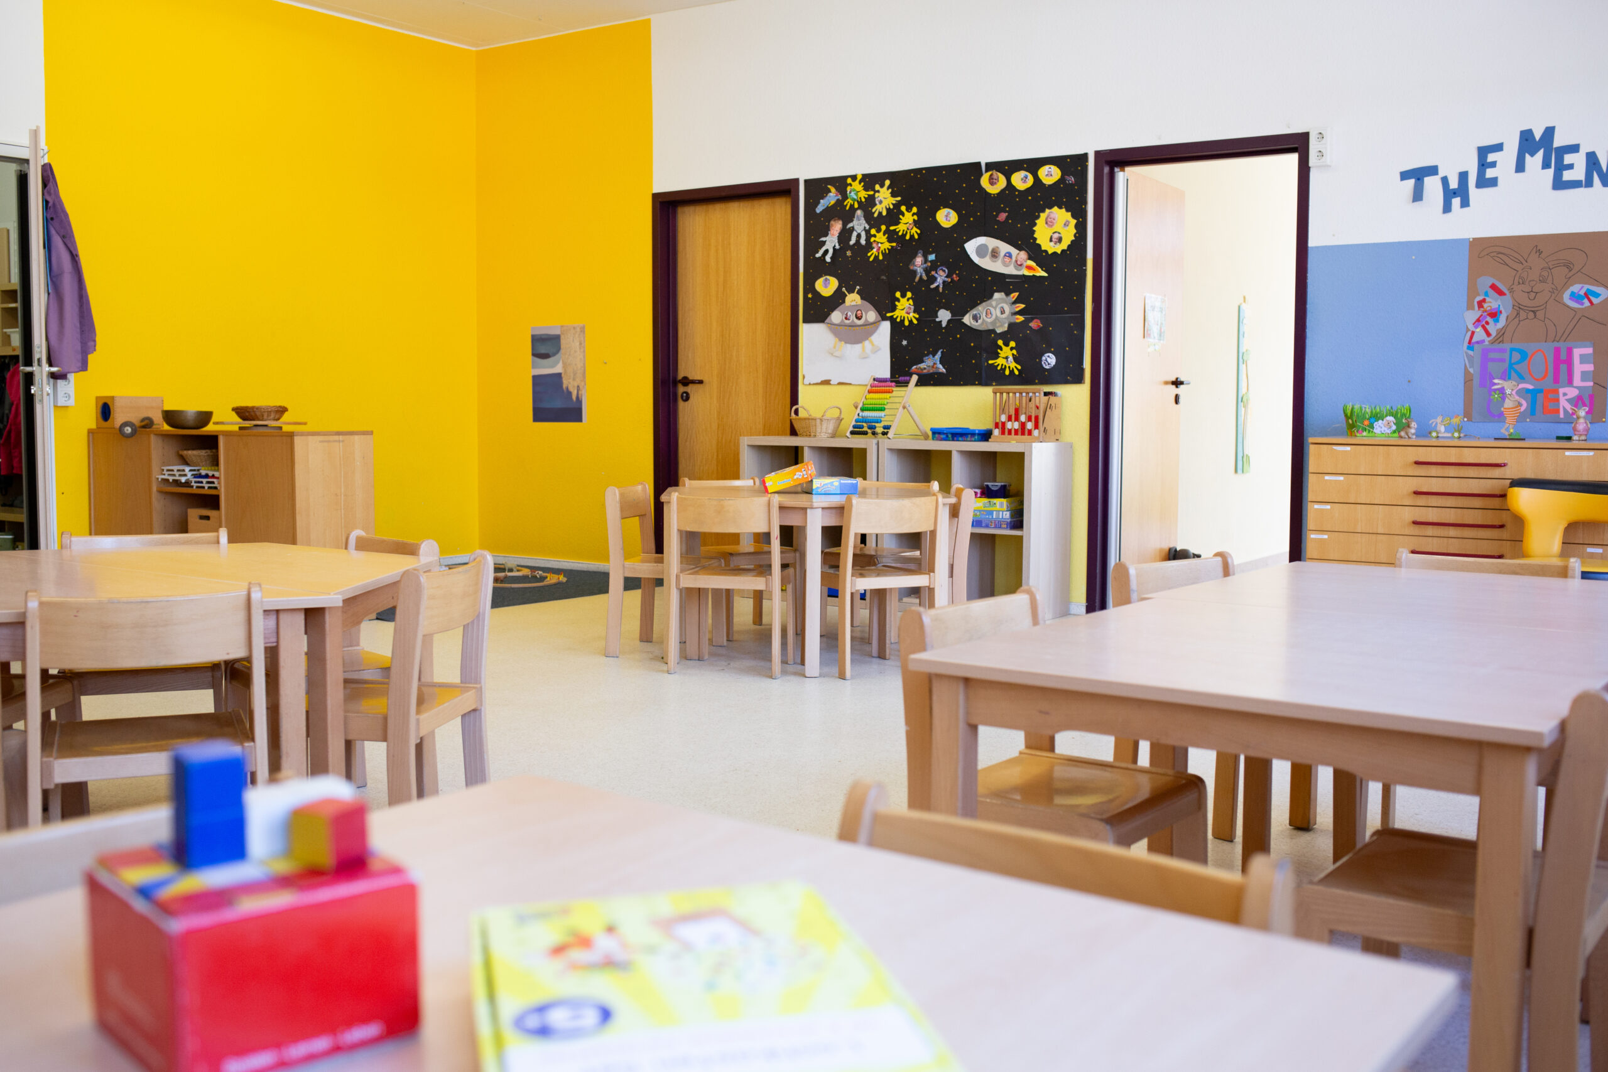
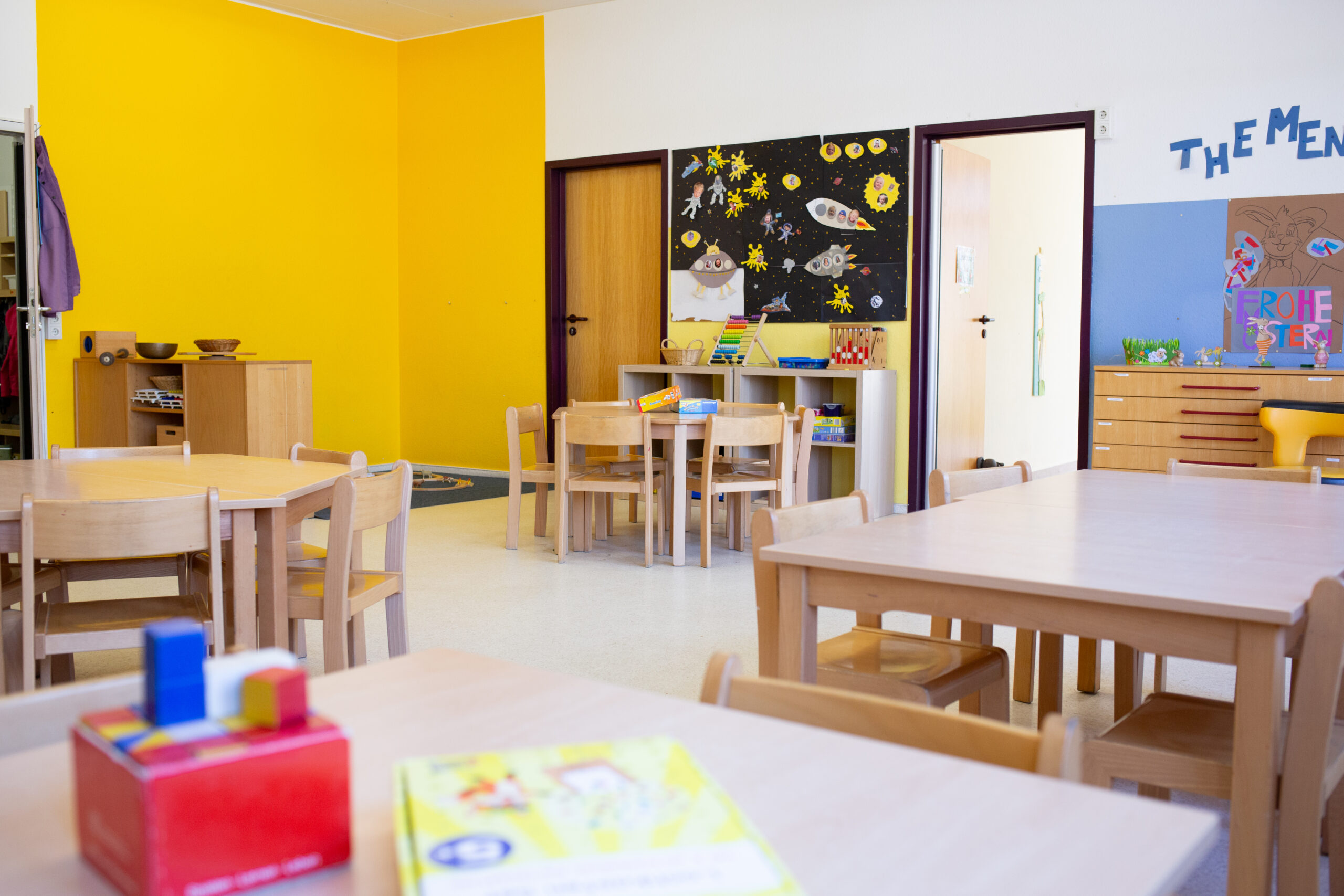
- wall art (559, 373)
